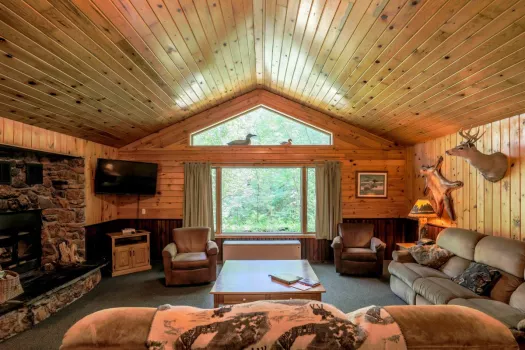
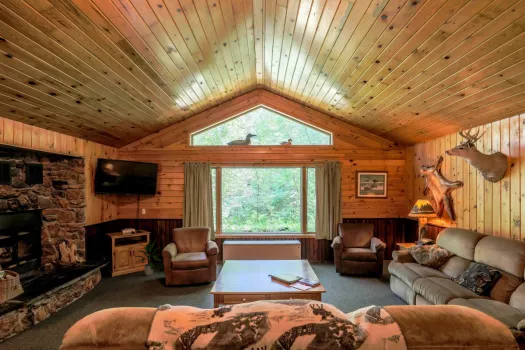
+ indoor plant (148, 257)
